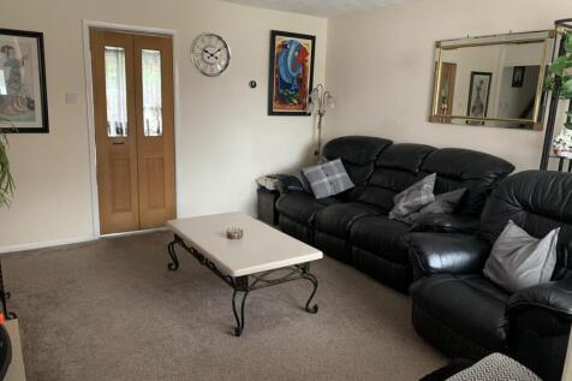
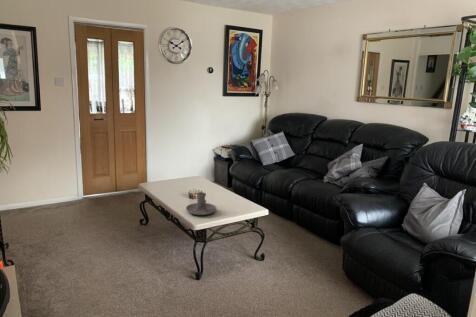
+ candle holder (201, 202)
